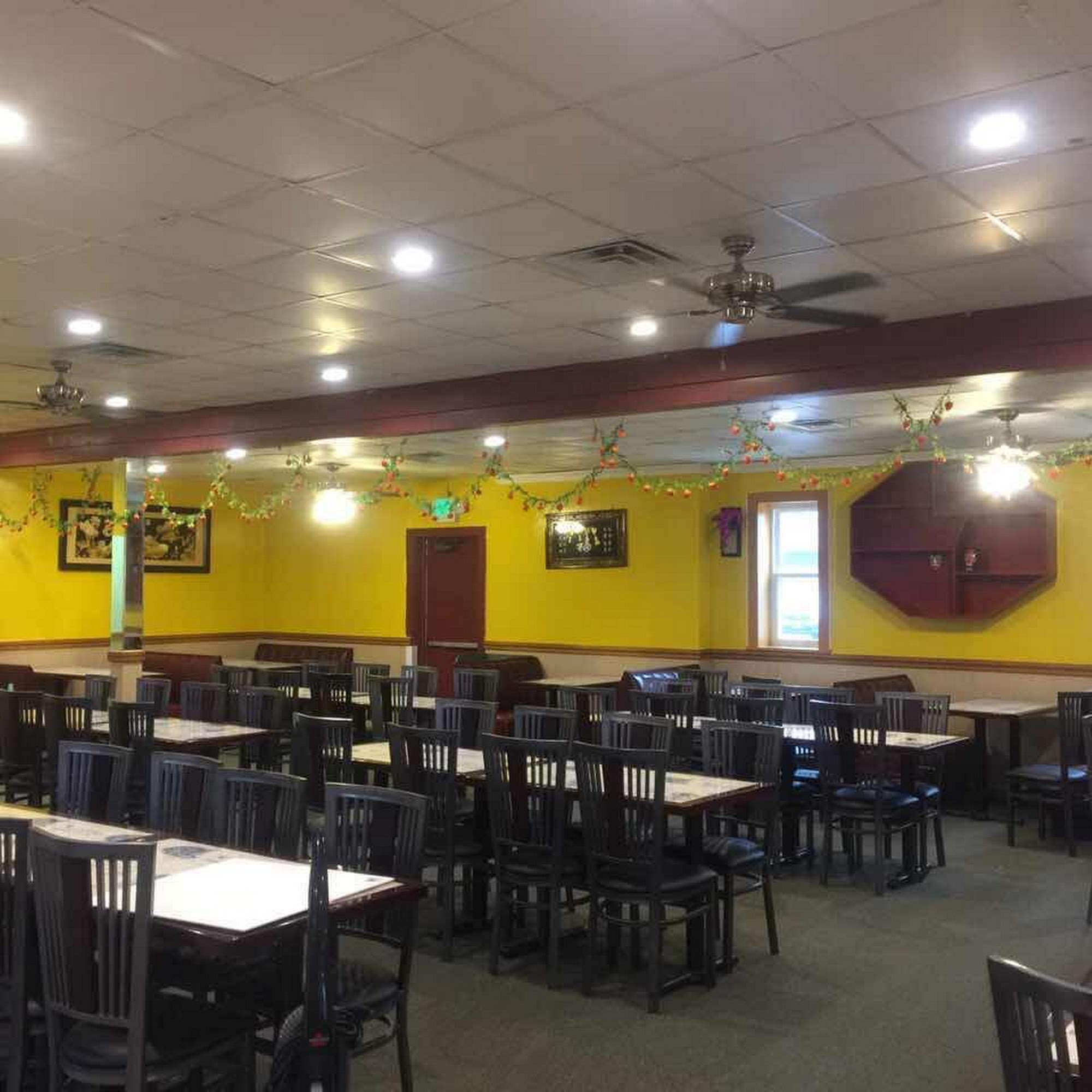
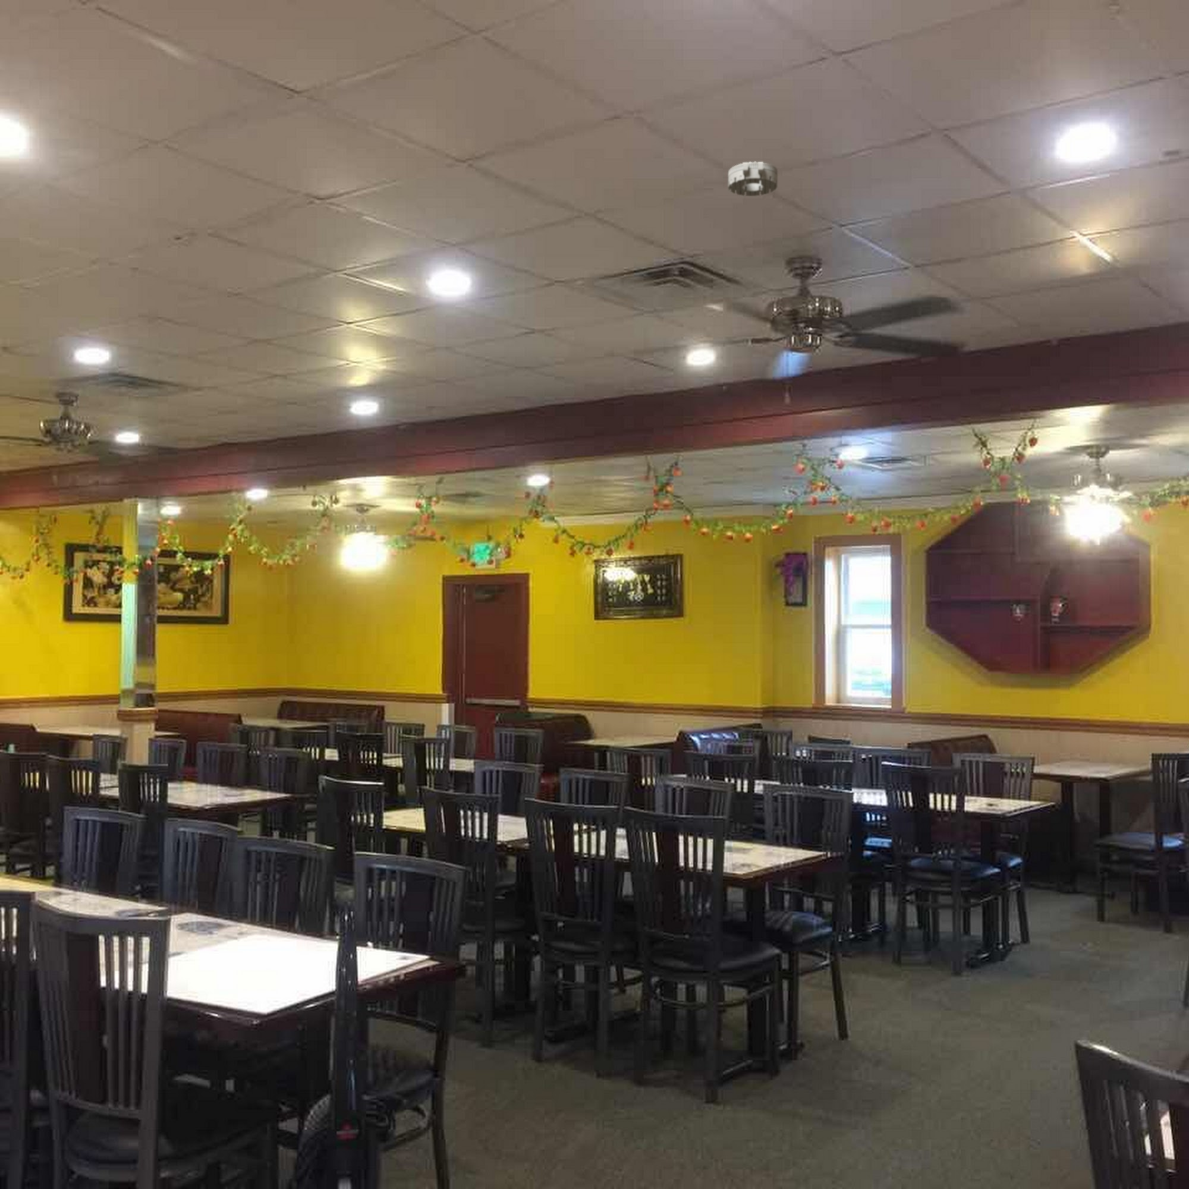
+ smoke detector (752, 177)
